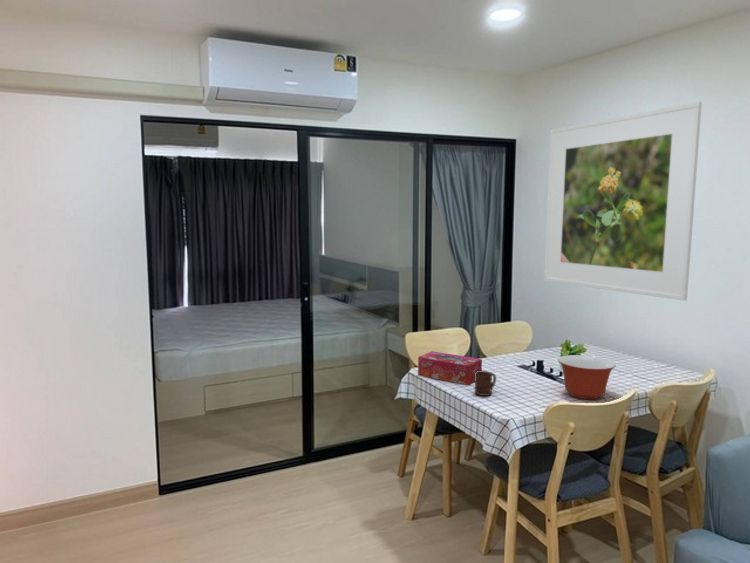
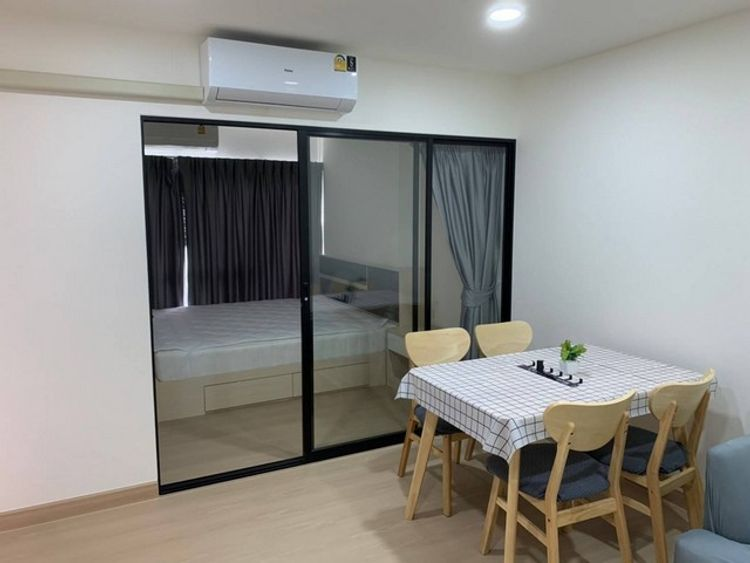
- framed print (610, 205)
- cup (484, 382)
- mixing bowl (585, 378)
- tissue box (449, 367)
